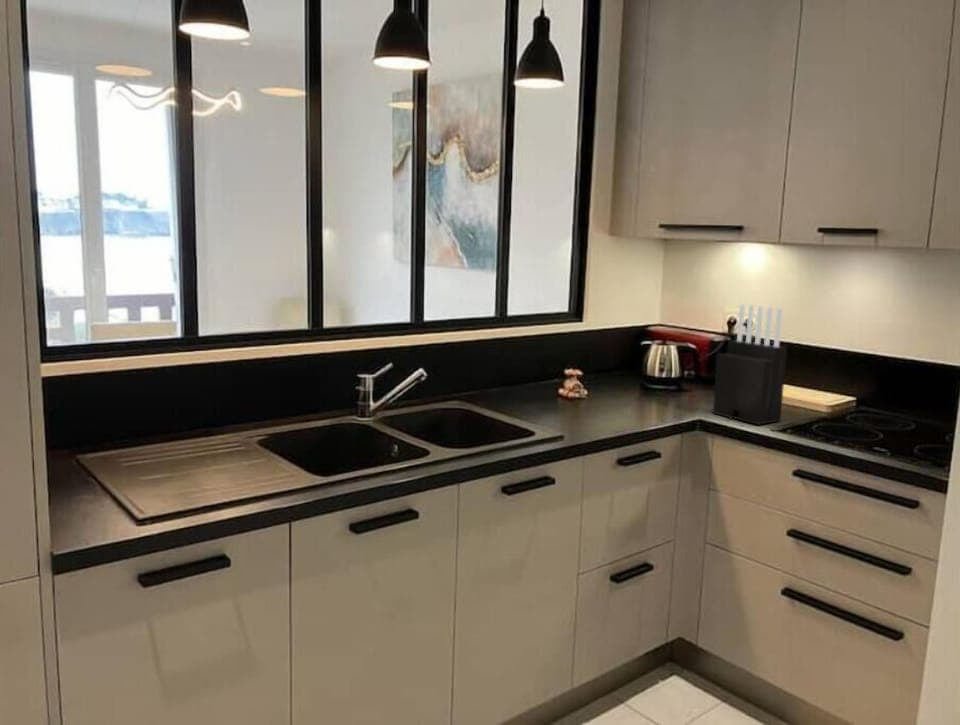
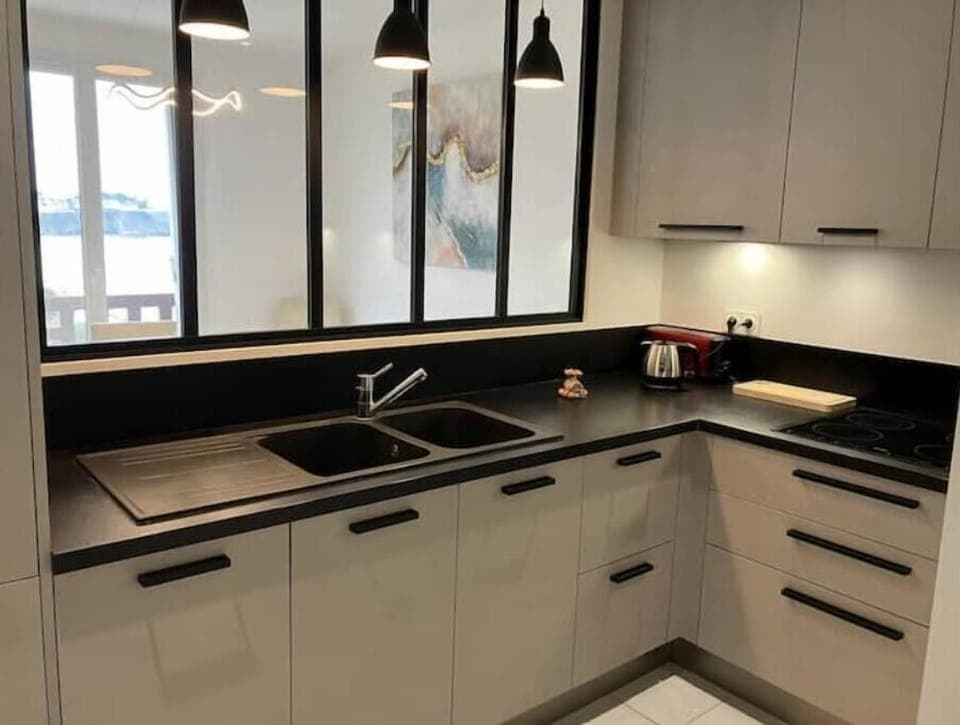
- knife block (748, 362)
